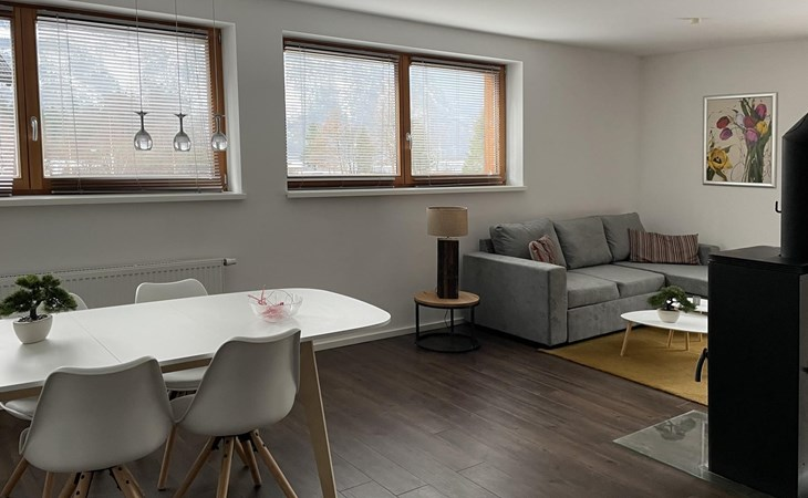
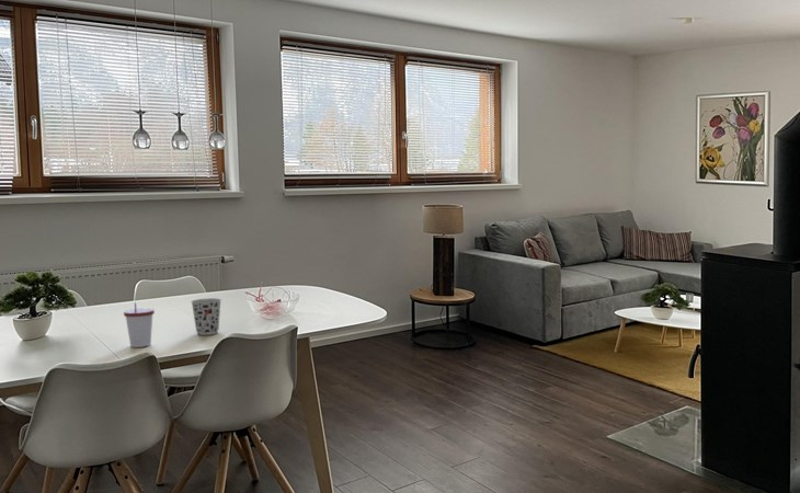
+ cup (139, 323)
+ cup (206, 317)
